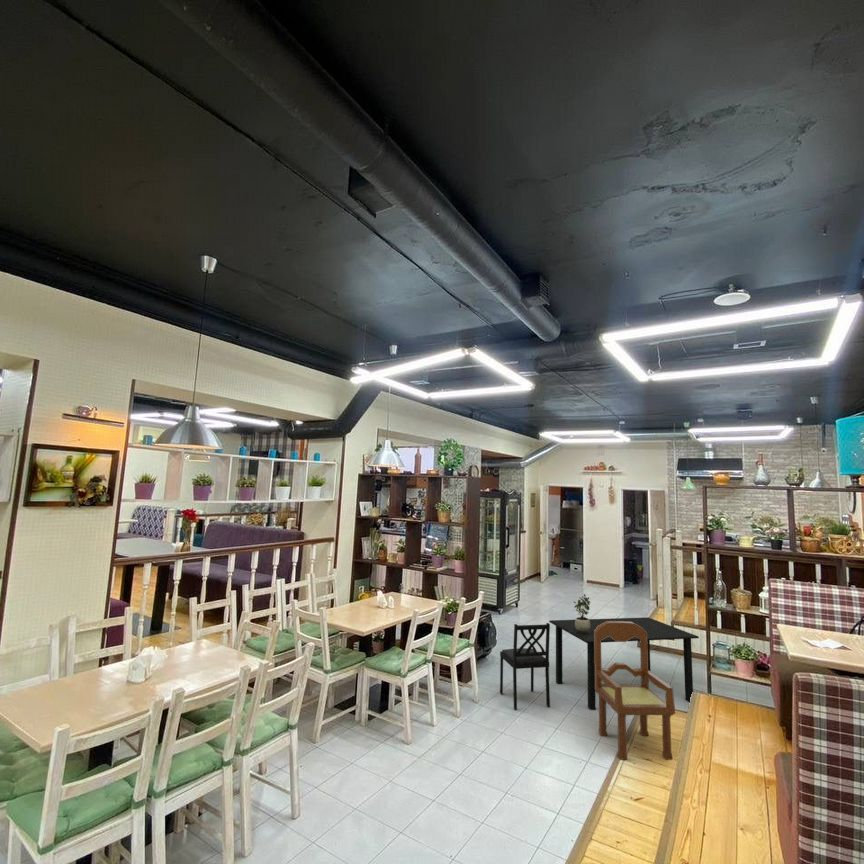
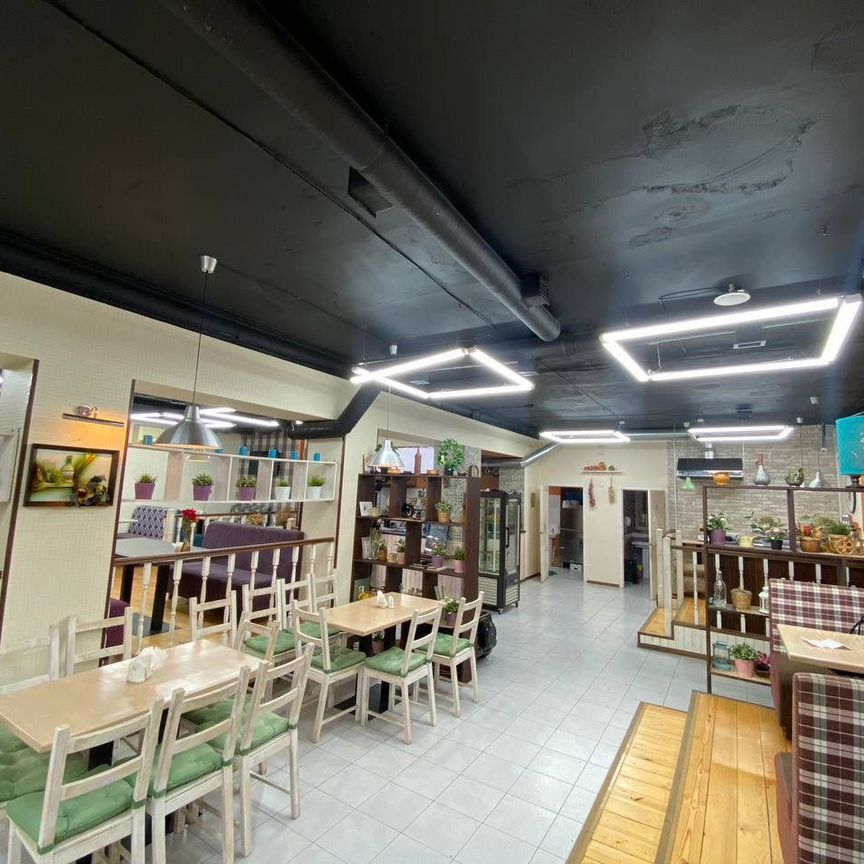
- dining set (593, 654)
- potted plant (581, 612)
- dining chair (632, 686)
